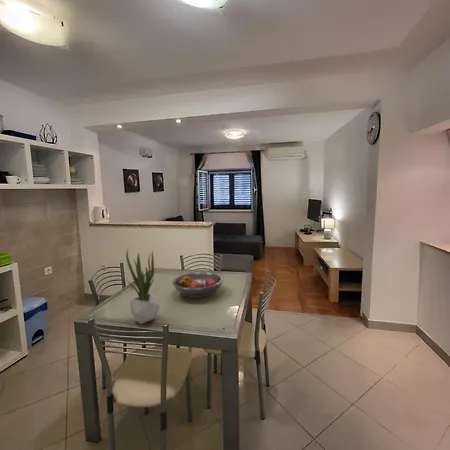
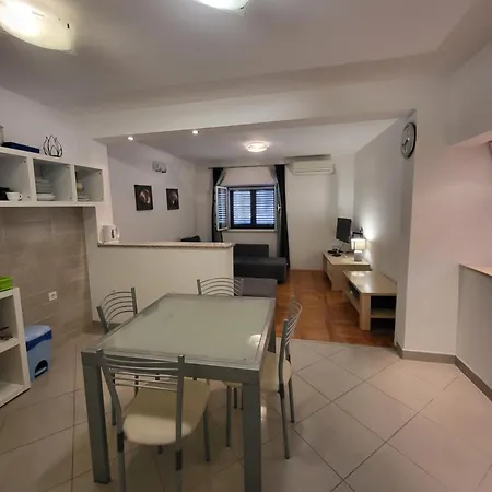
- potted plant (142, 286)
- fruit bowl (198, 284)
